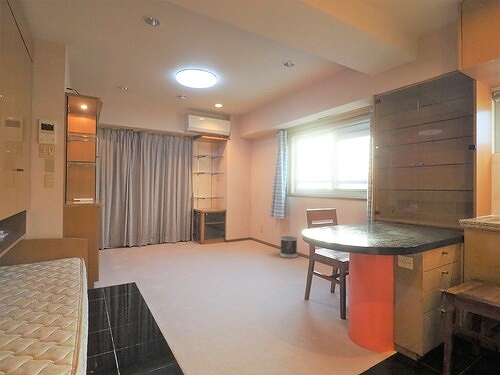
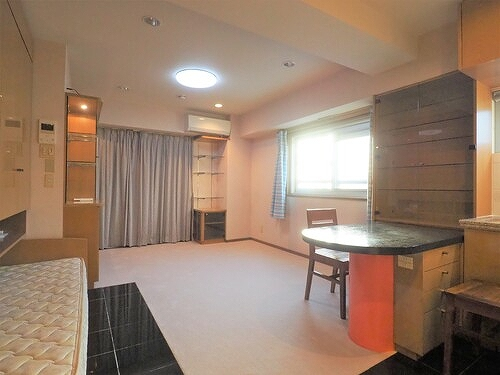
- wastebasket (288, 247)
